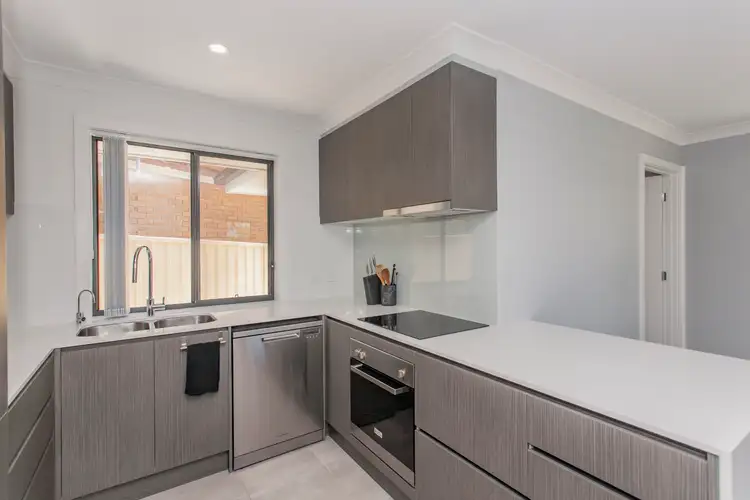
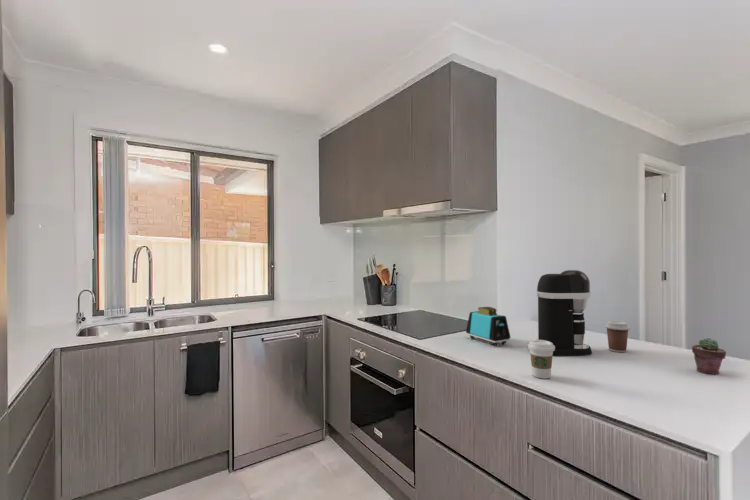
+ potted succulent (708, 354)
+ toaster (487, 324)
+ coffee maker (563, 310)
+ coffee cup (541, 358)
+ coffee cup (617, 336)
